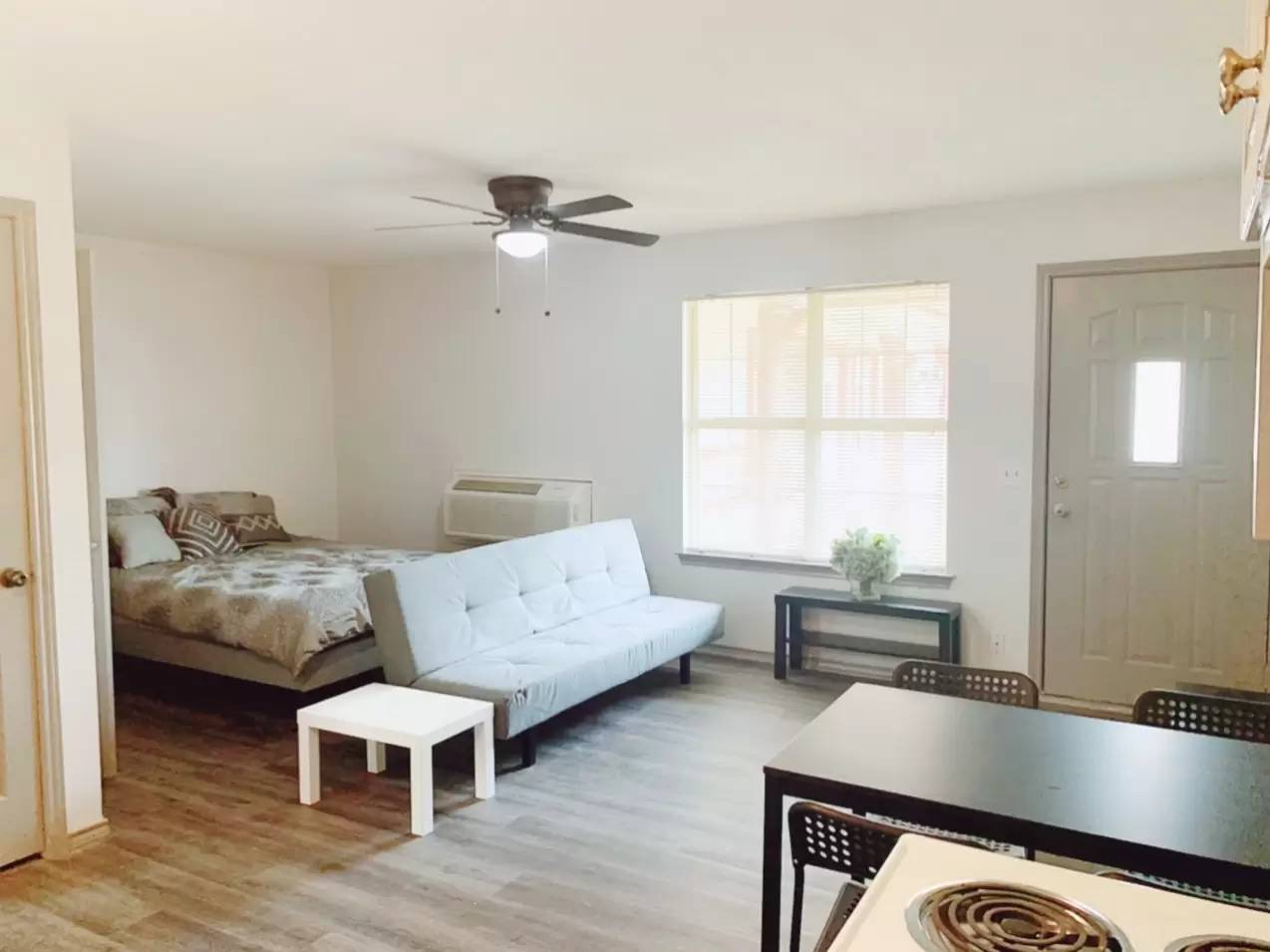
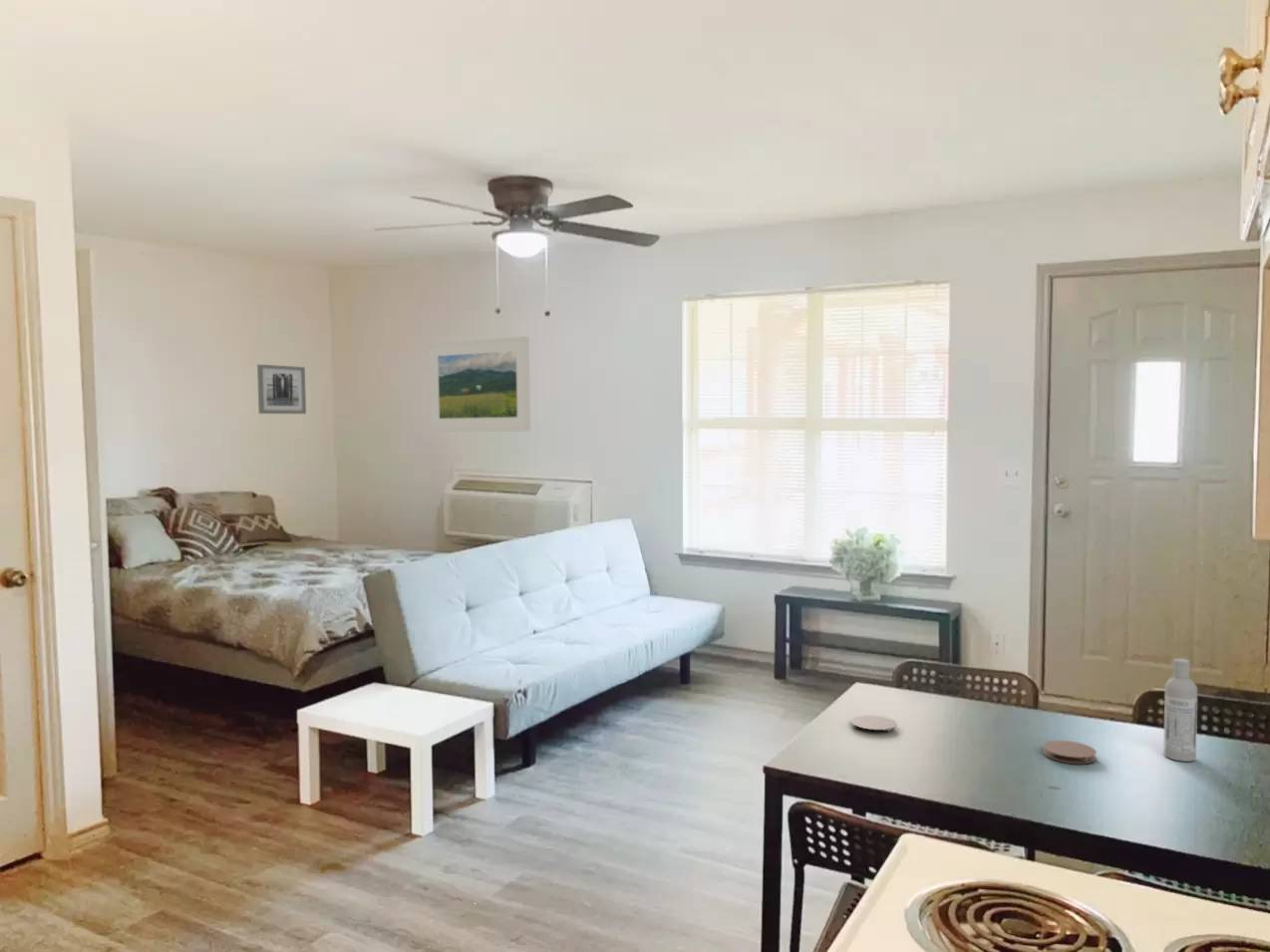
+ coaster (1069, 752)
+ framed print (476, 386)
+ wall art (282, 390)
+ bottle (1180, 708)
+ coaster (873, 725)
